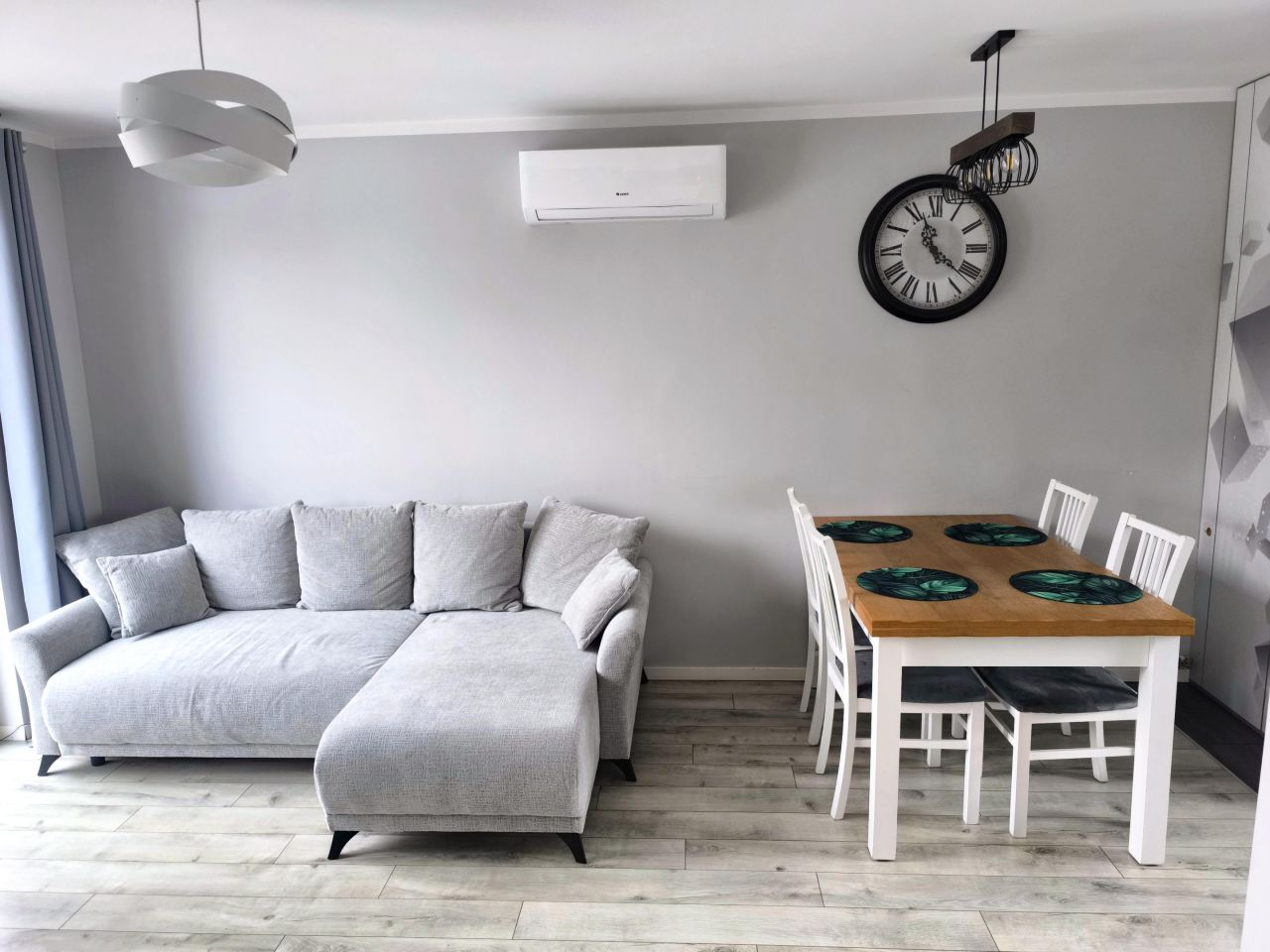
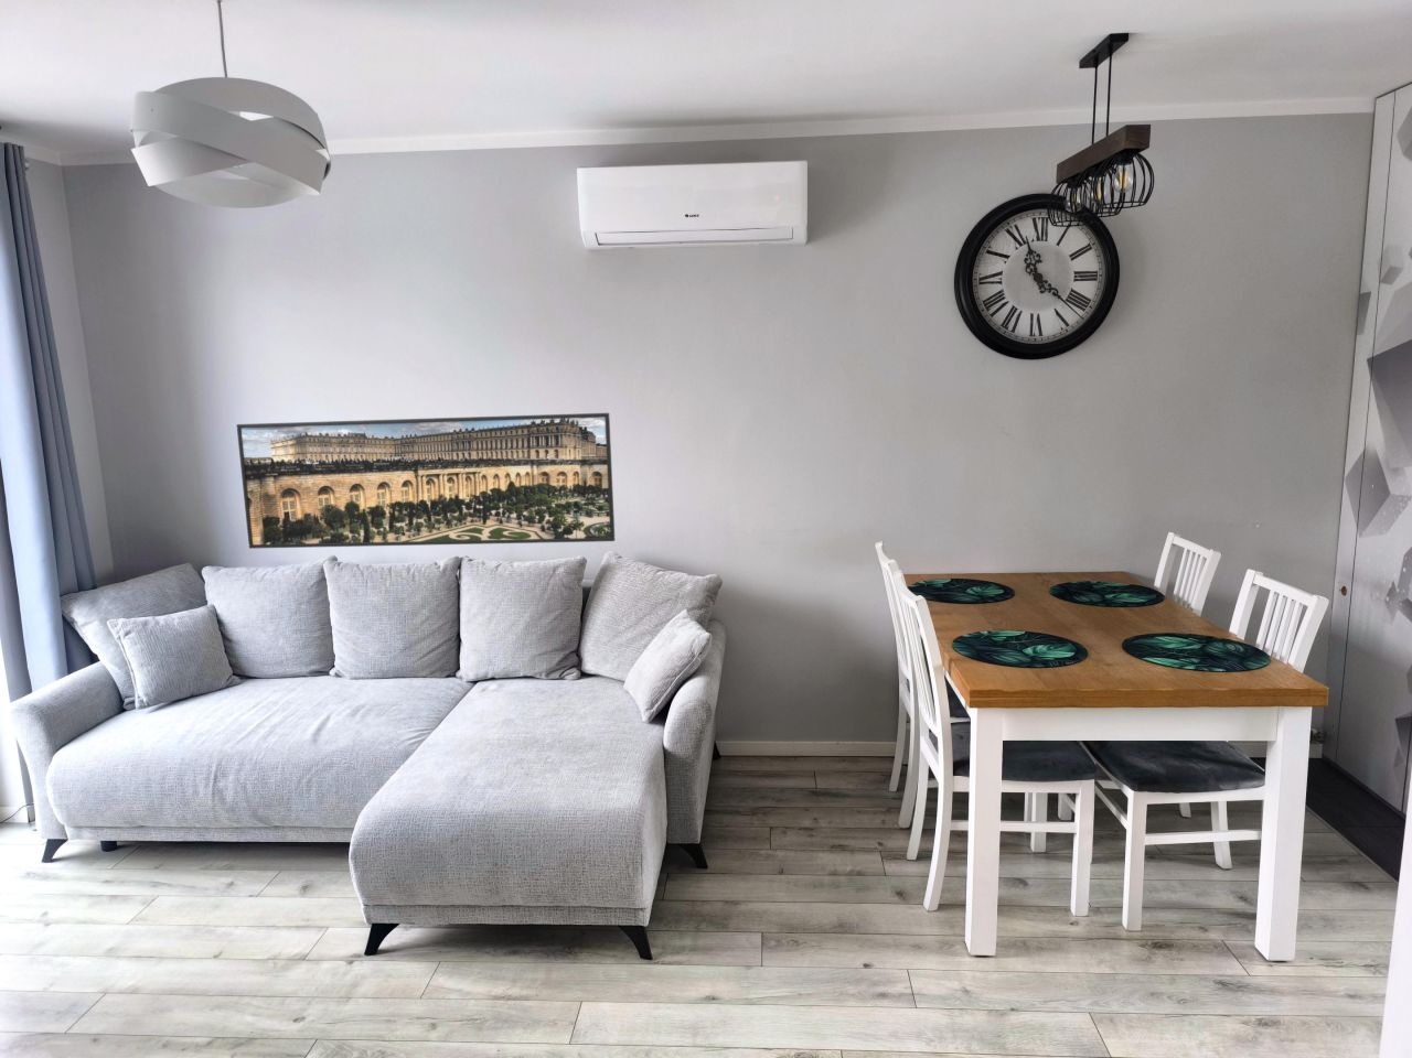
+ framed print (425, 481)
